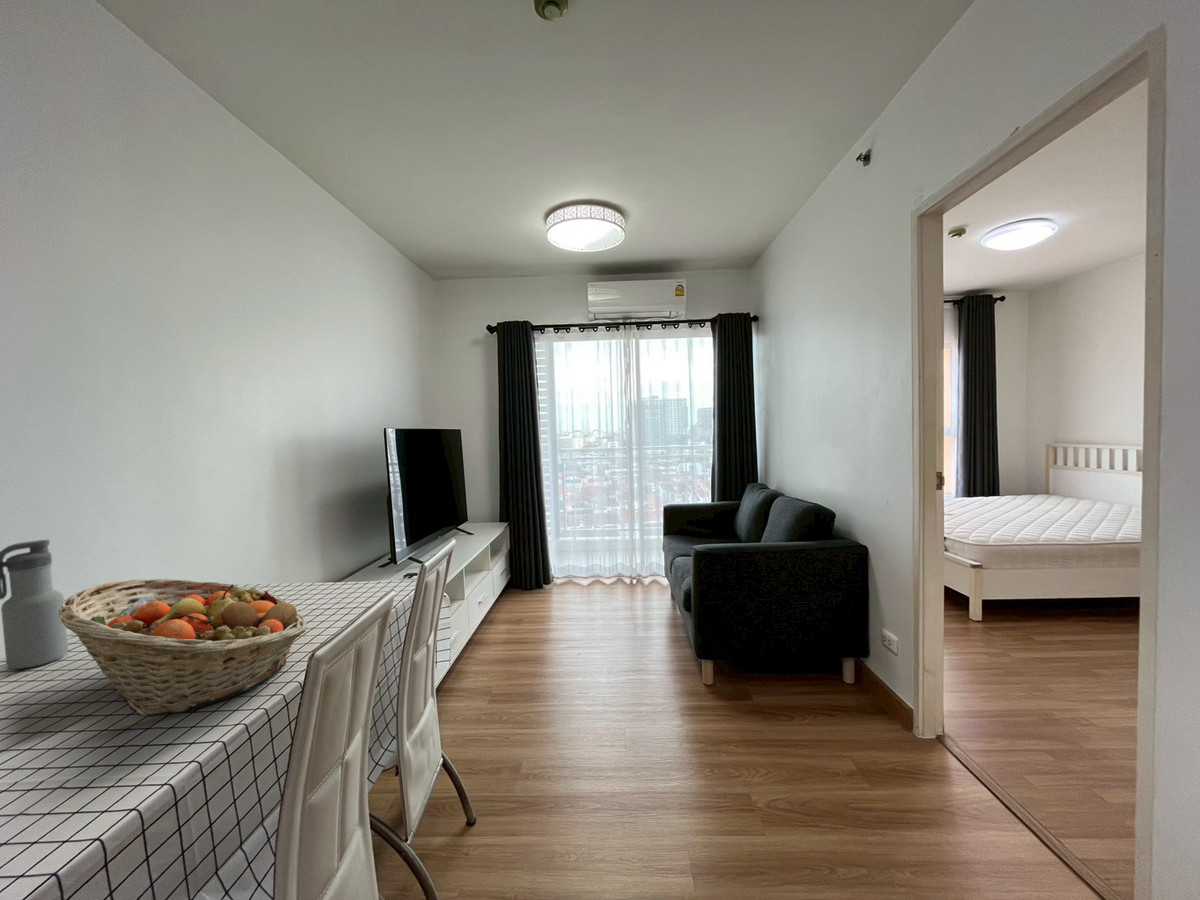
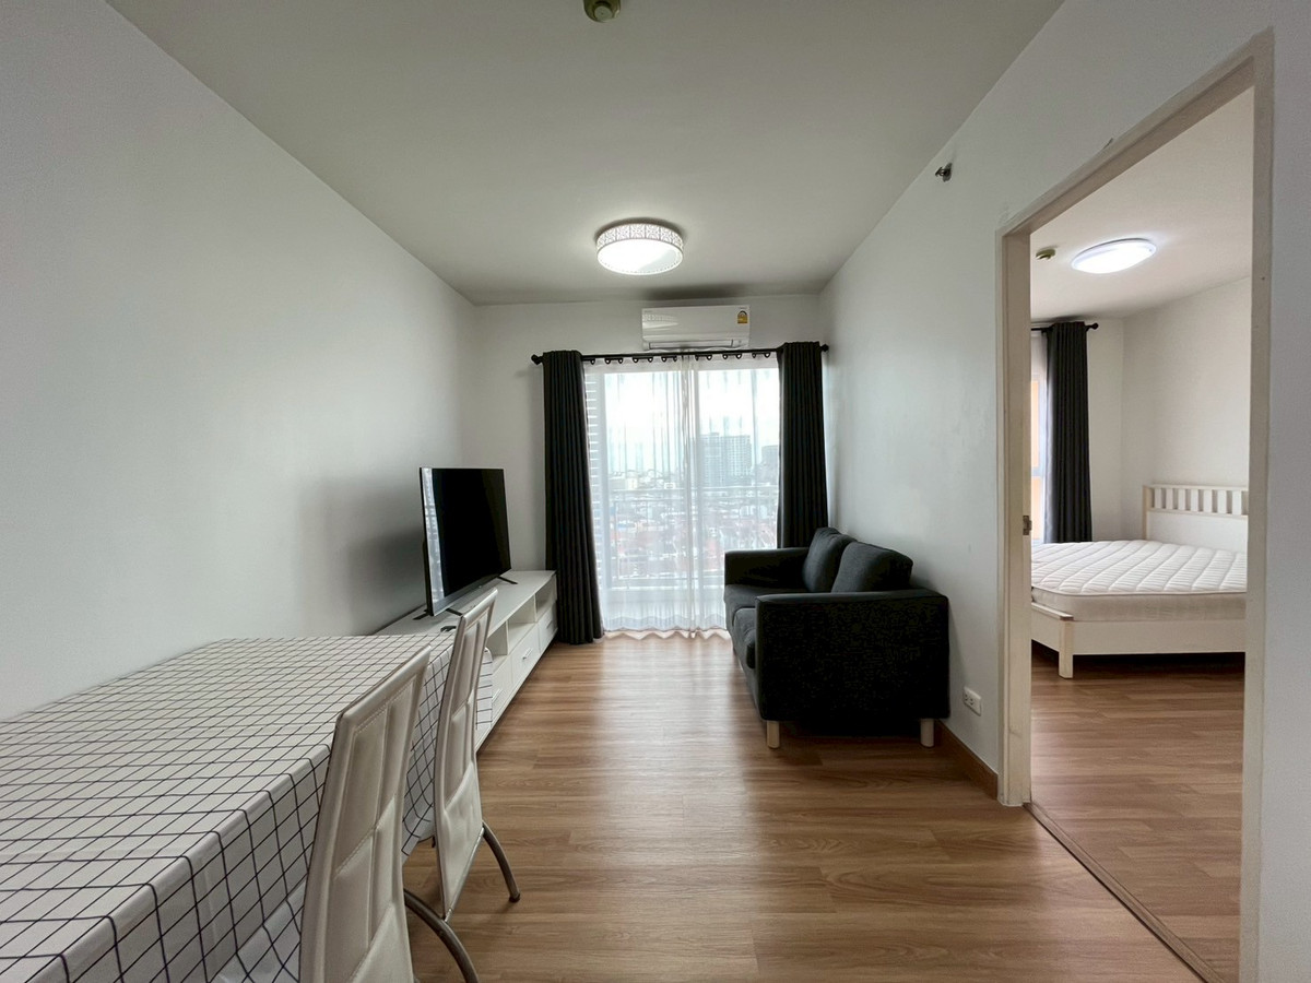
- fruit basket (196, 627)
- water bottle (31, 602)
